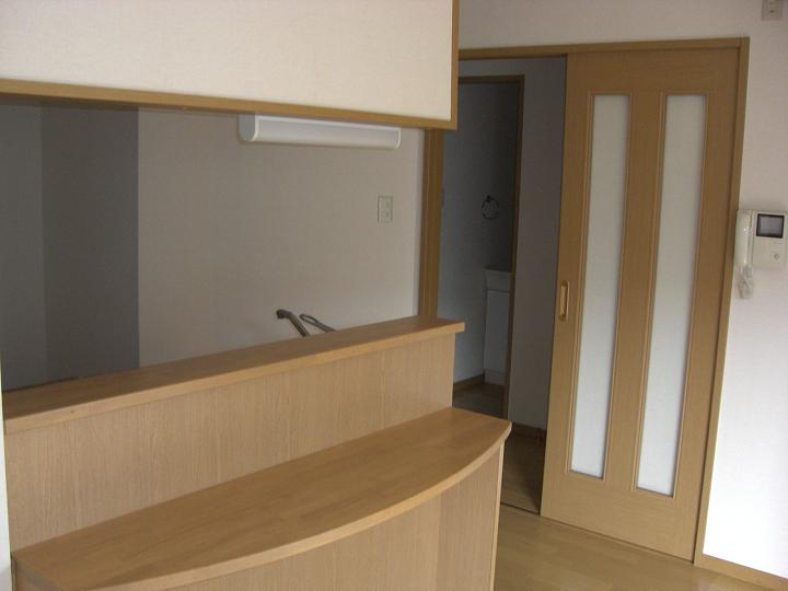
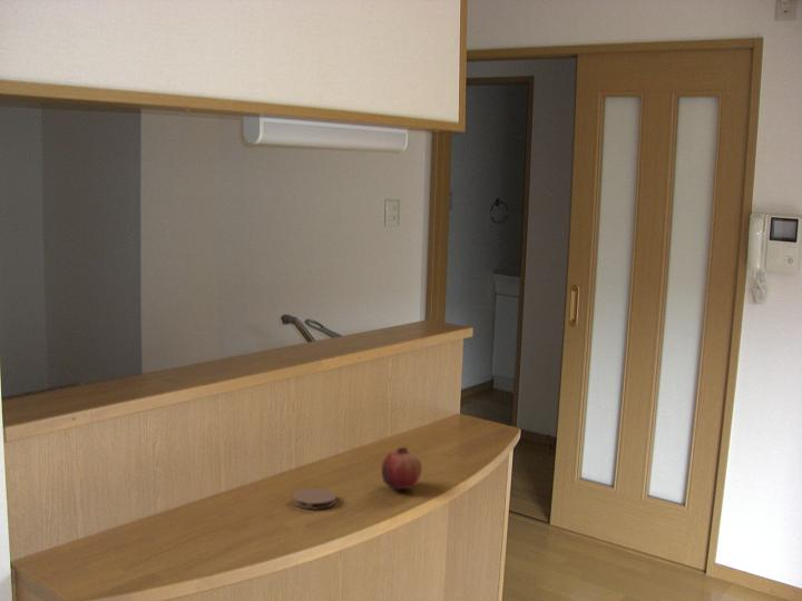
+ fruit (401, 467)
+ coaster (314, 497)
